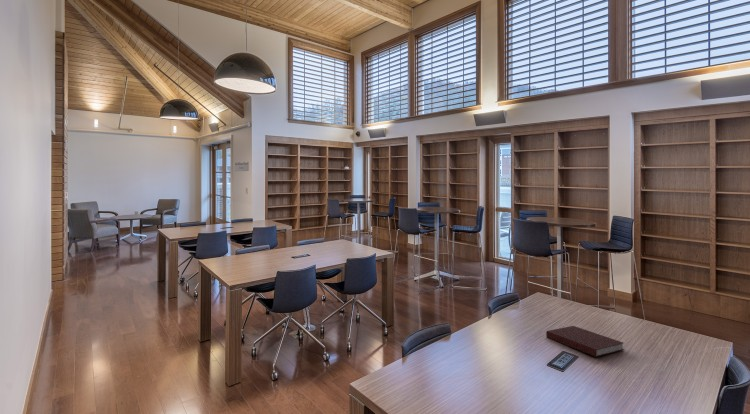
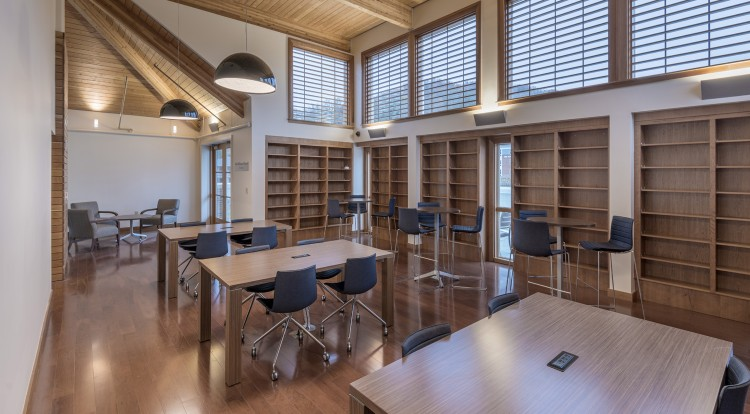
- notebook (583, 339)
